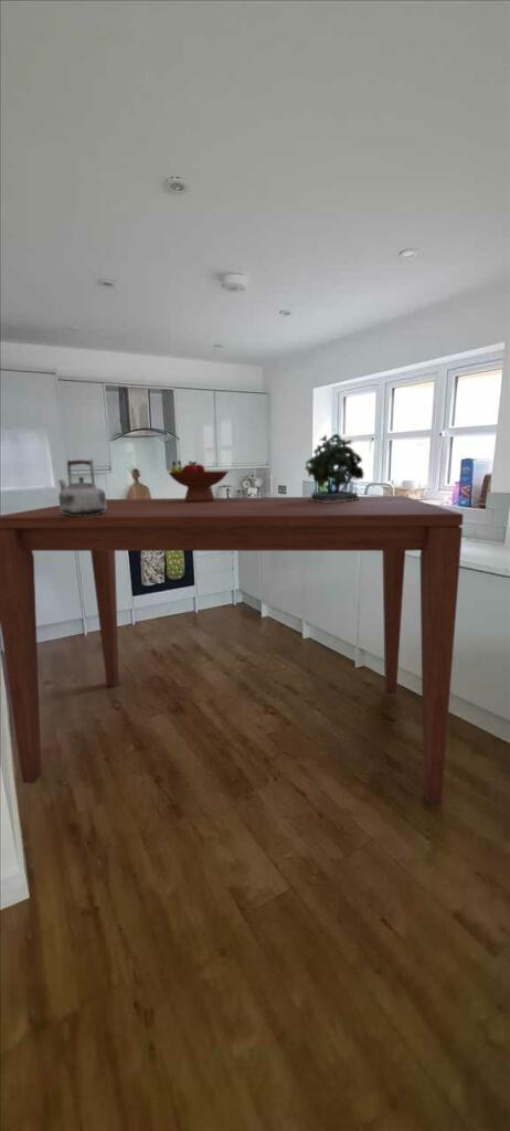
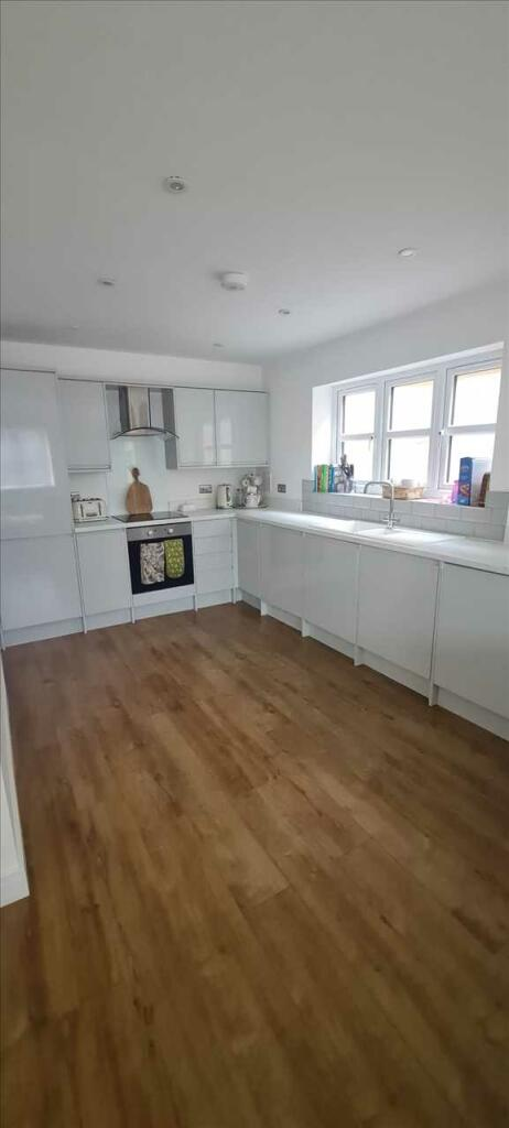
- dining table (234, 550)
- potted plant (333, 464)
- fruit bowl (199, 479)
- kettle (77, 486)
